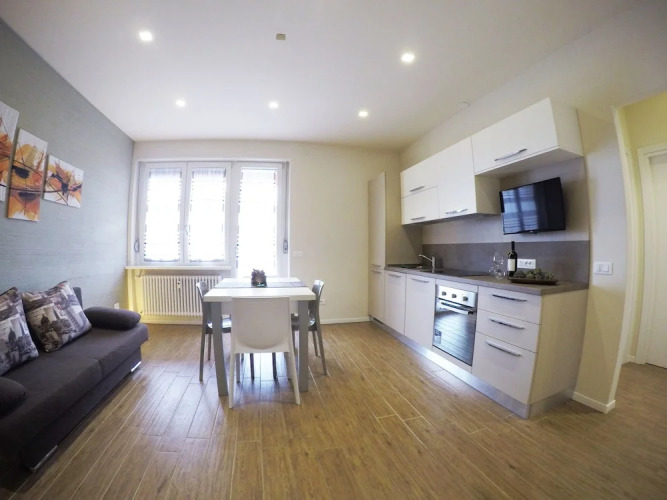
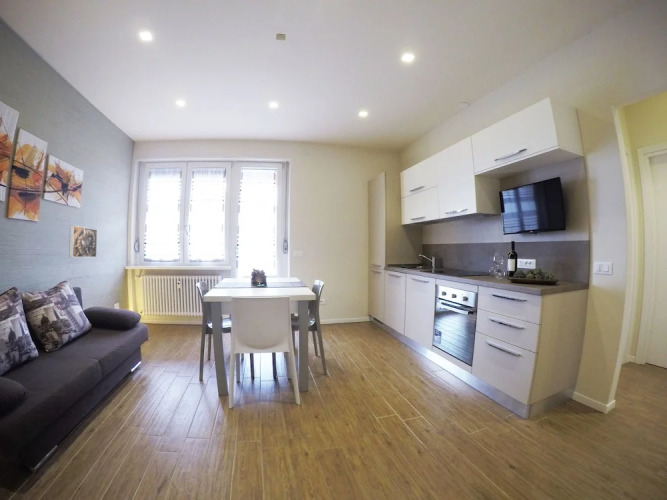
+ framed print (84, 242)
